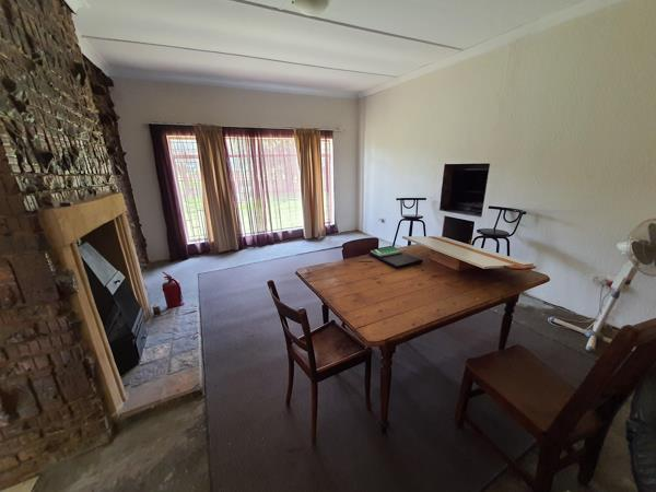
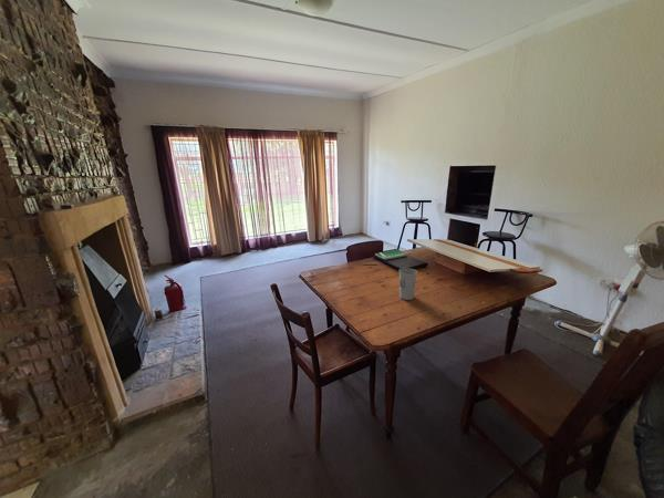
+ cup (407, 283)
